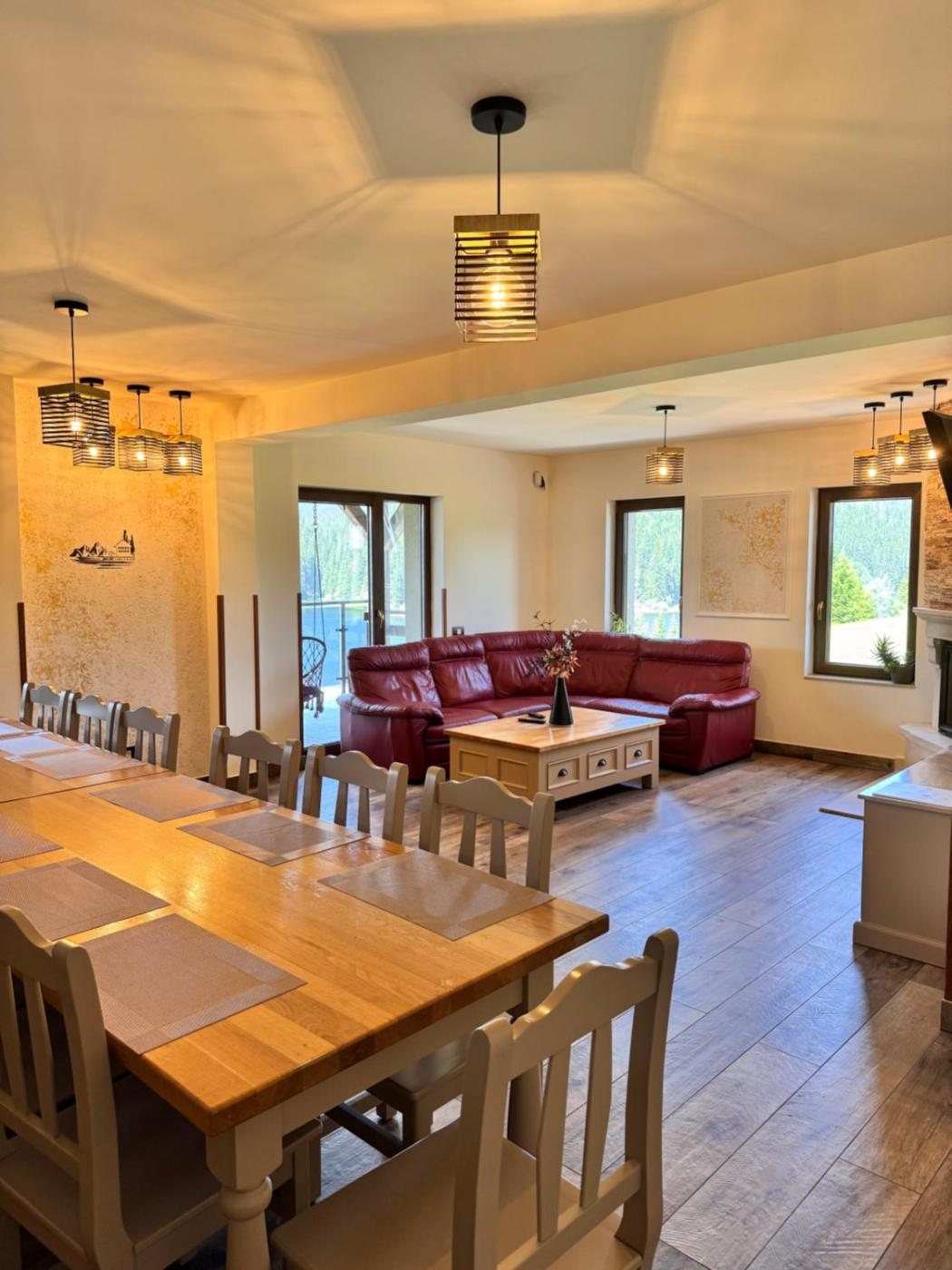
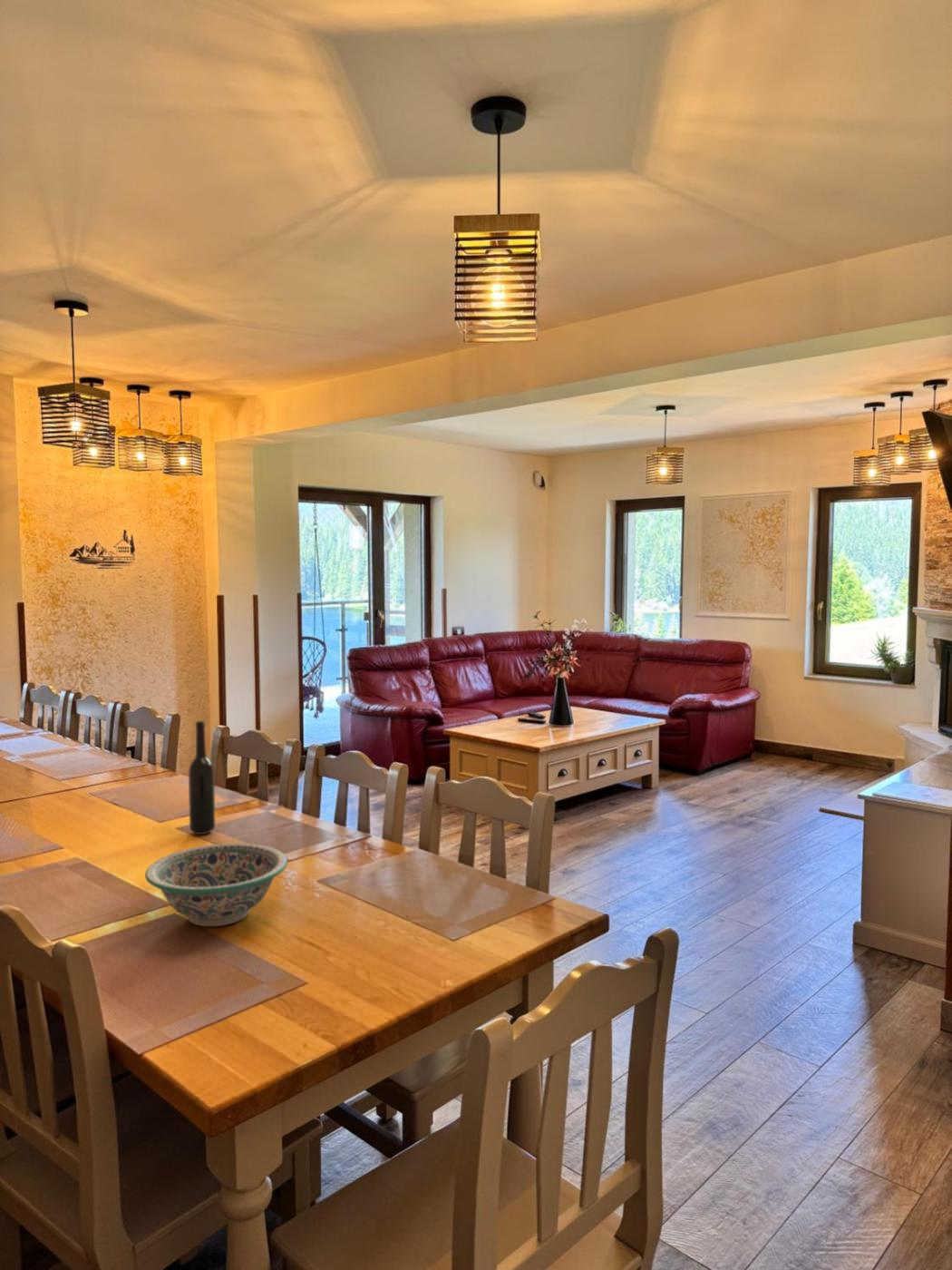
+ bottle (201, 777)
+ decorative bowl (218, 889)
